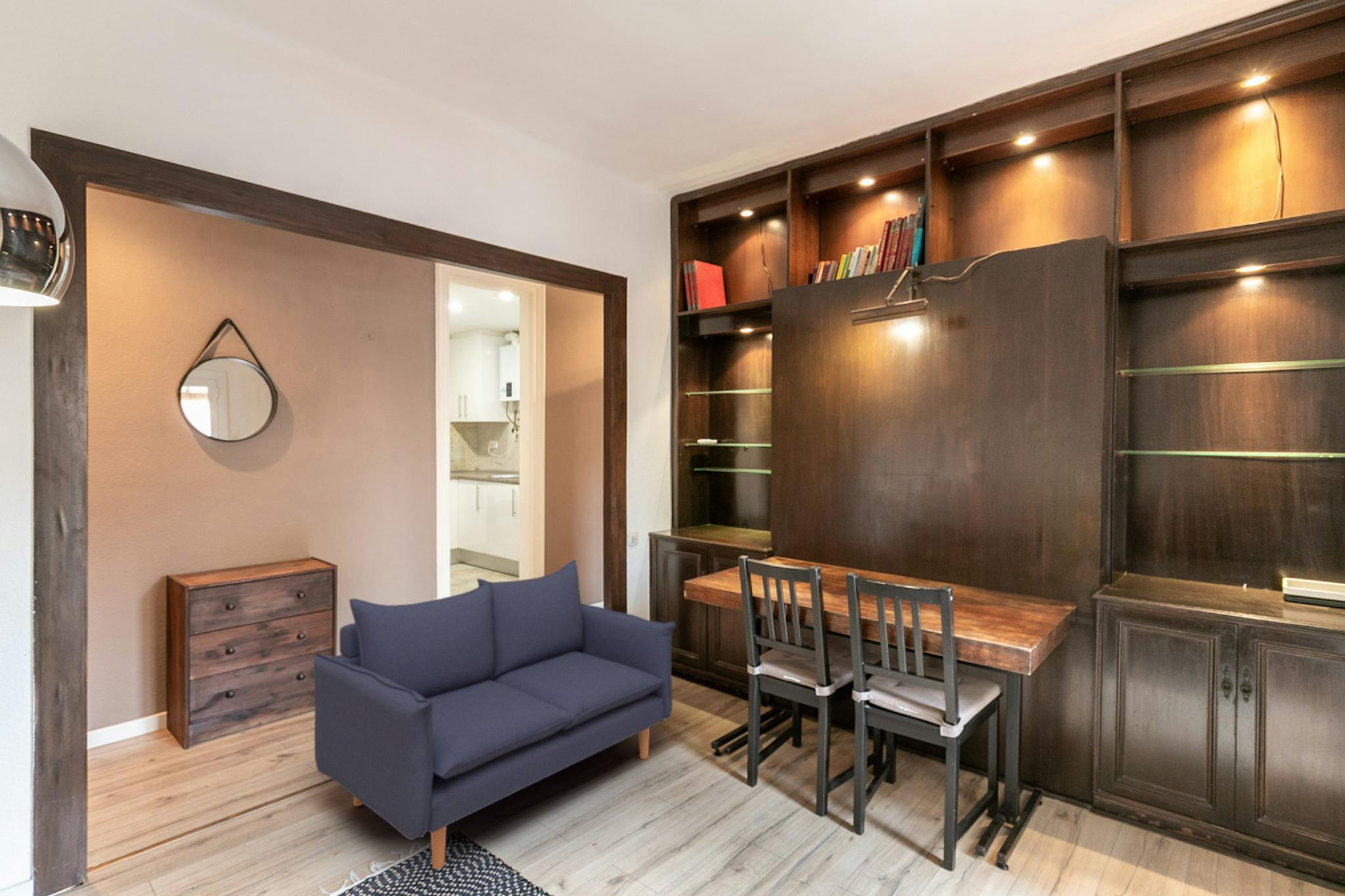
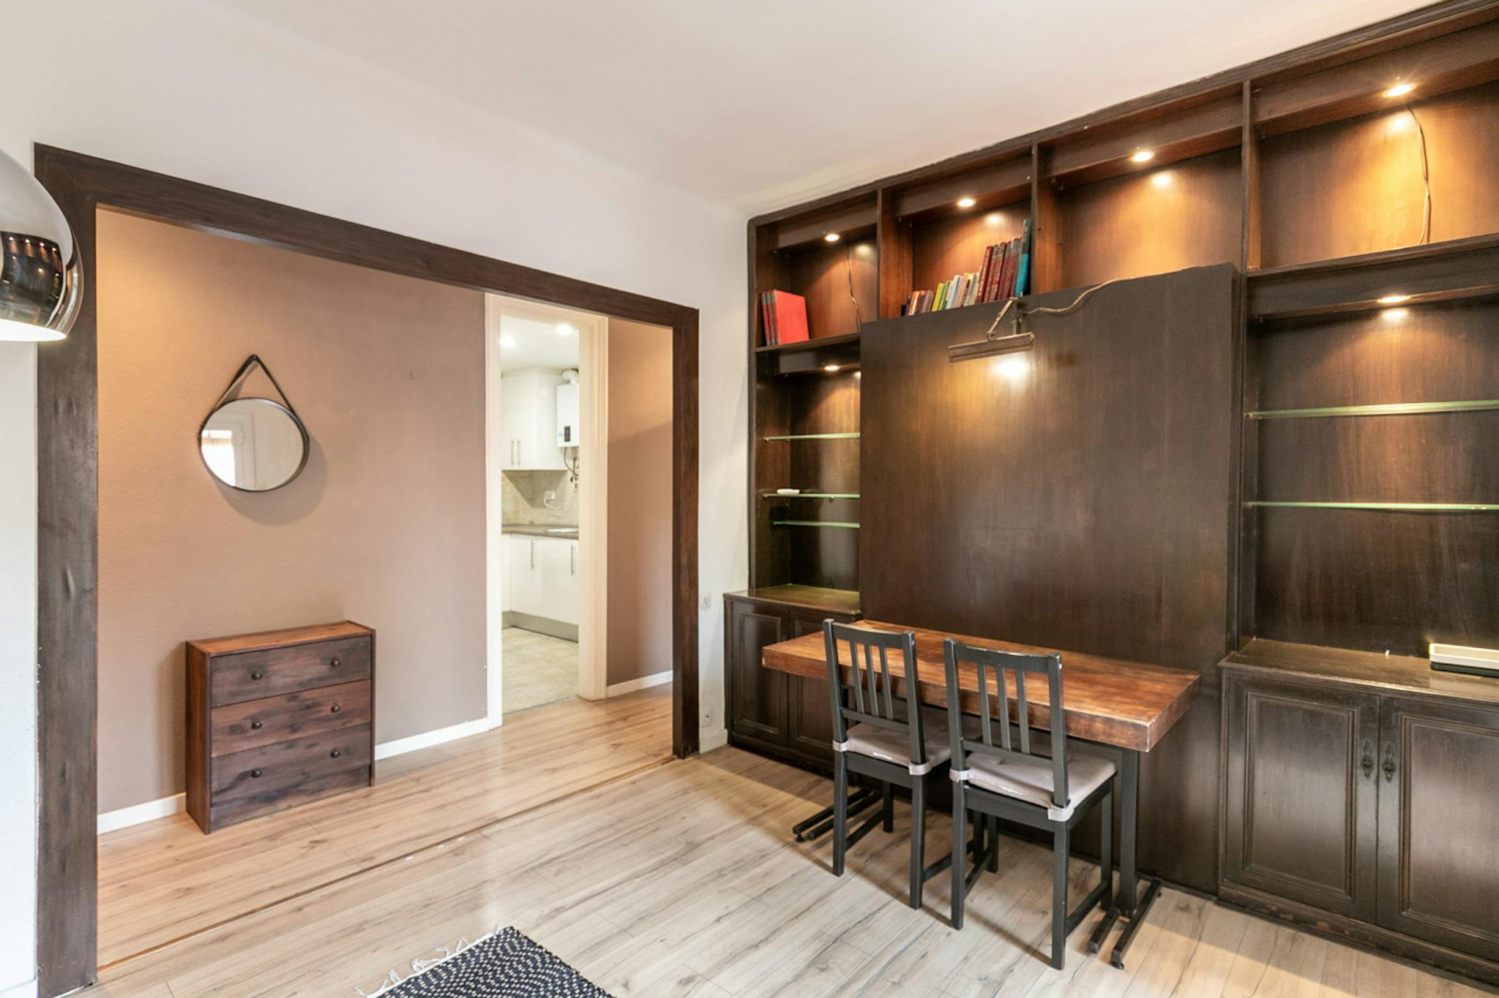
- sofa (511, 682)
